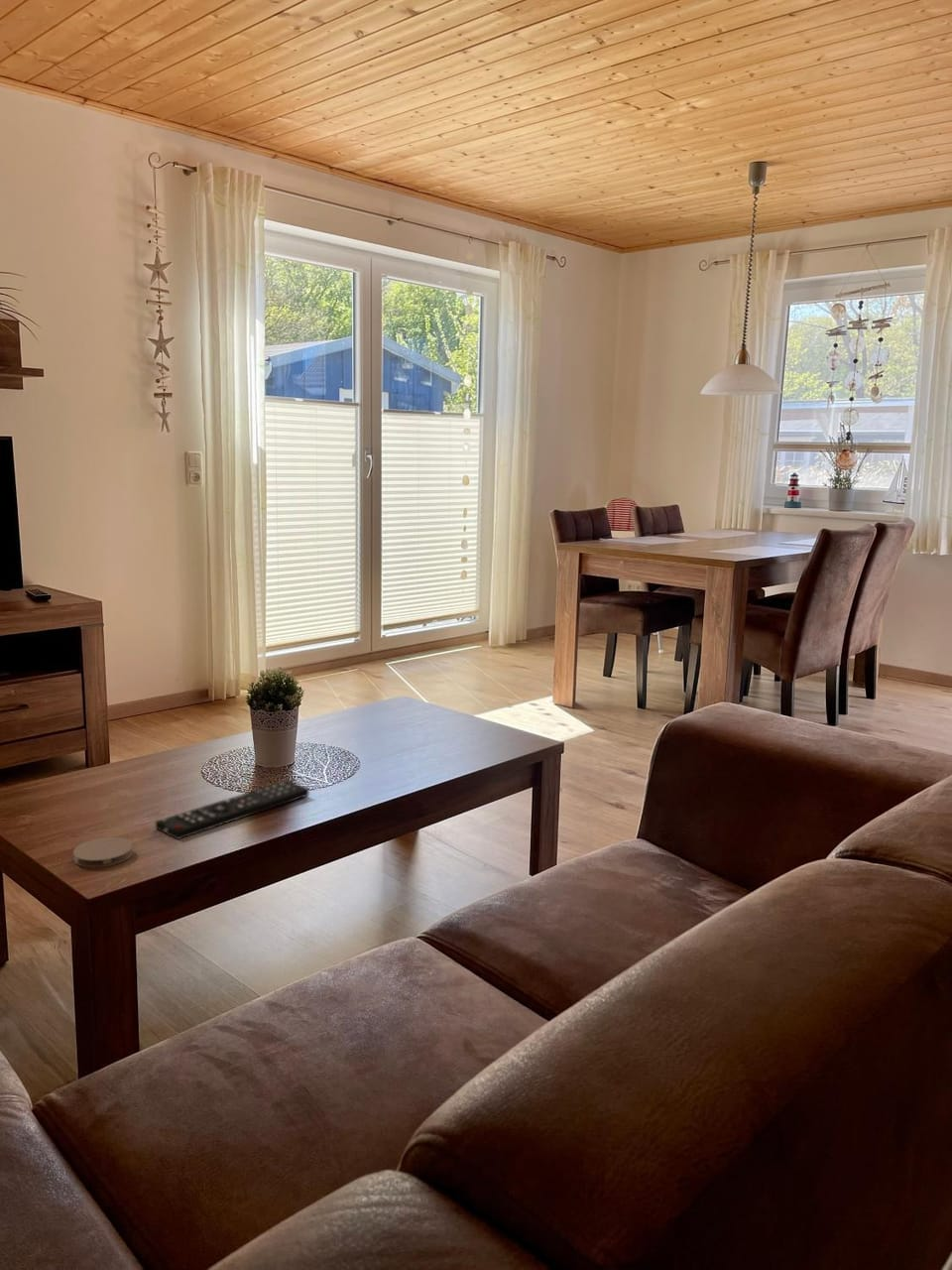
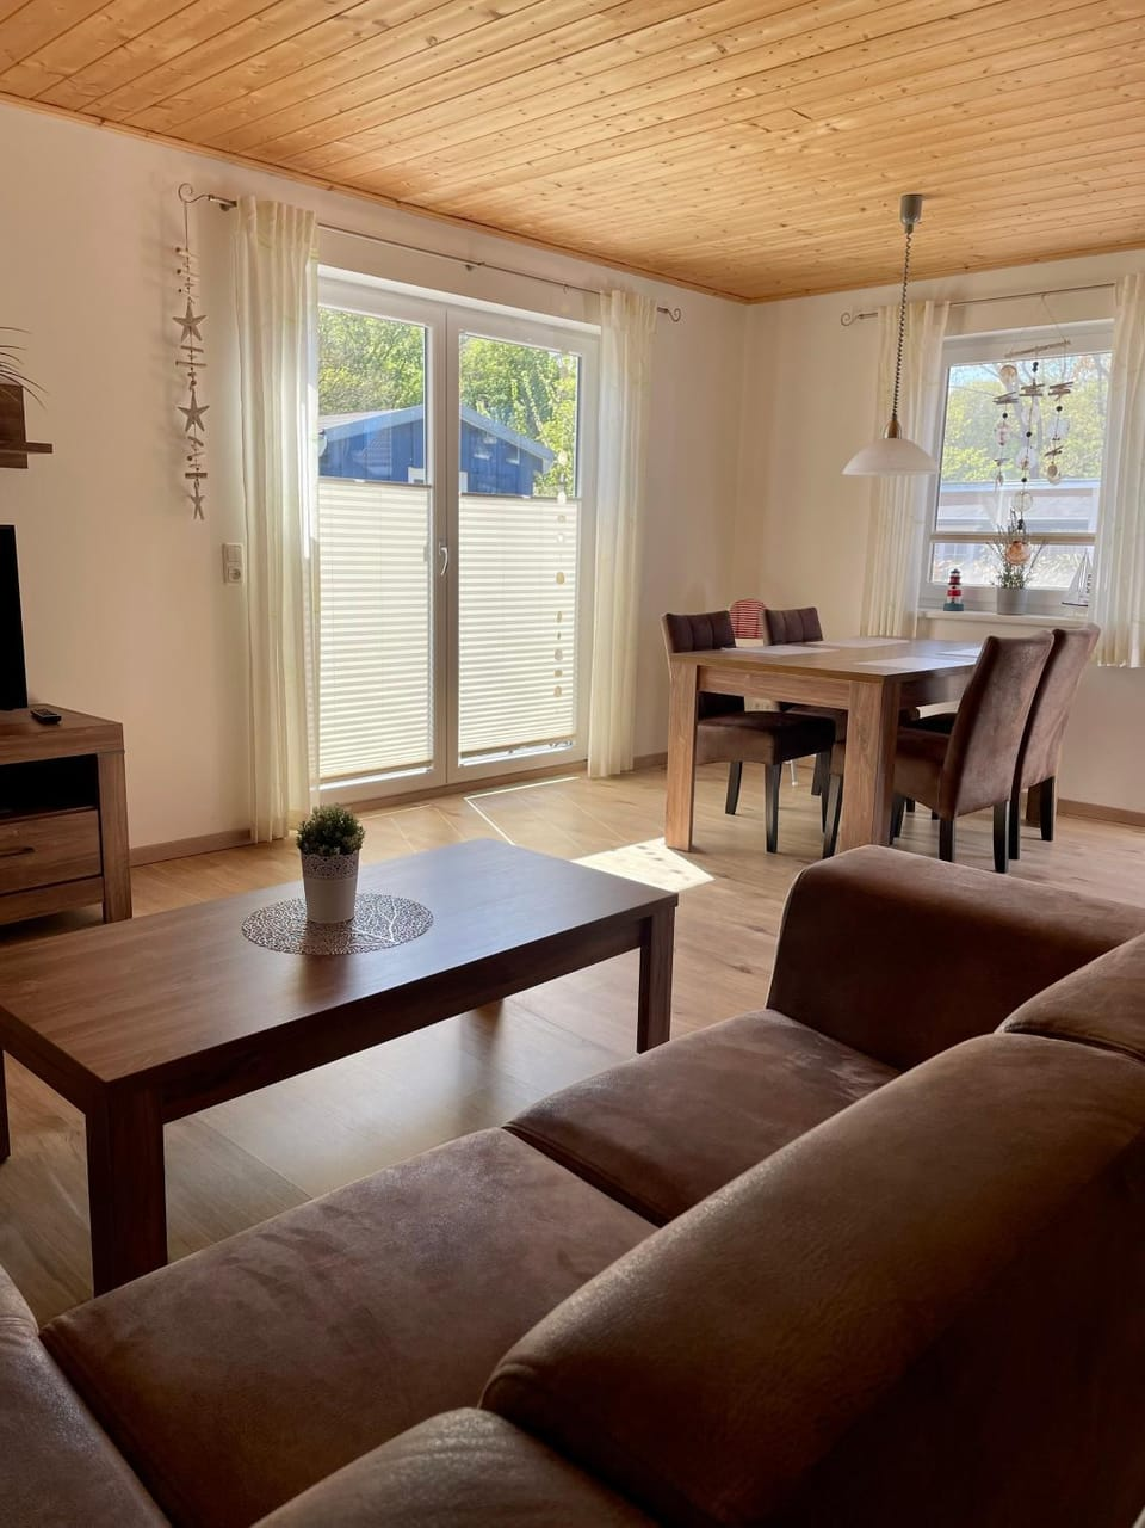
- remote control (235, 807)
- coaster (103, 851)
